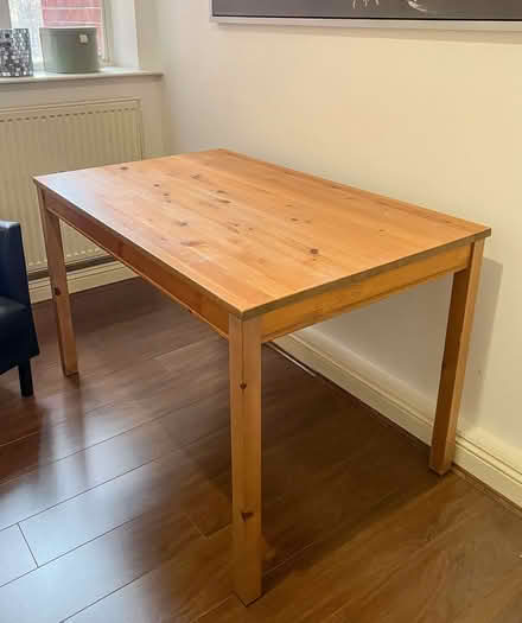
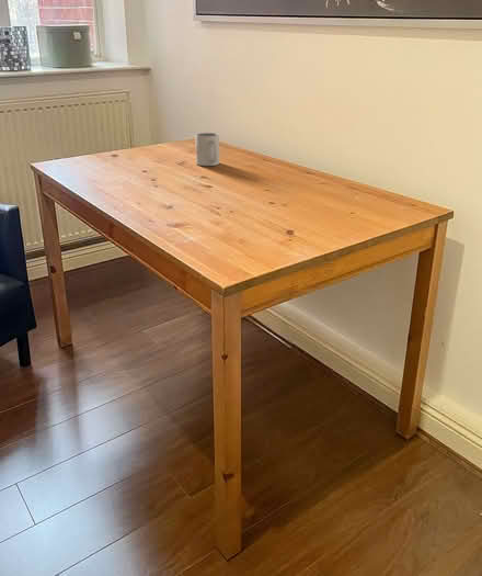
+ mug (209, 149)
